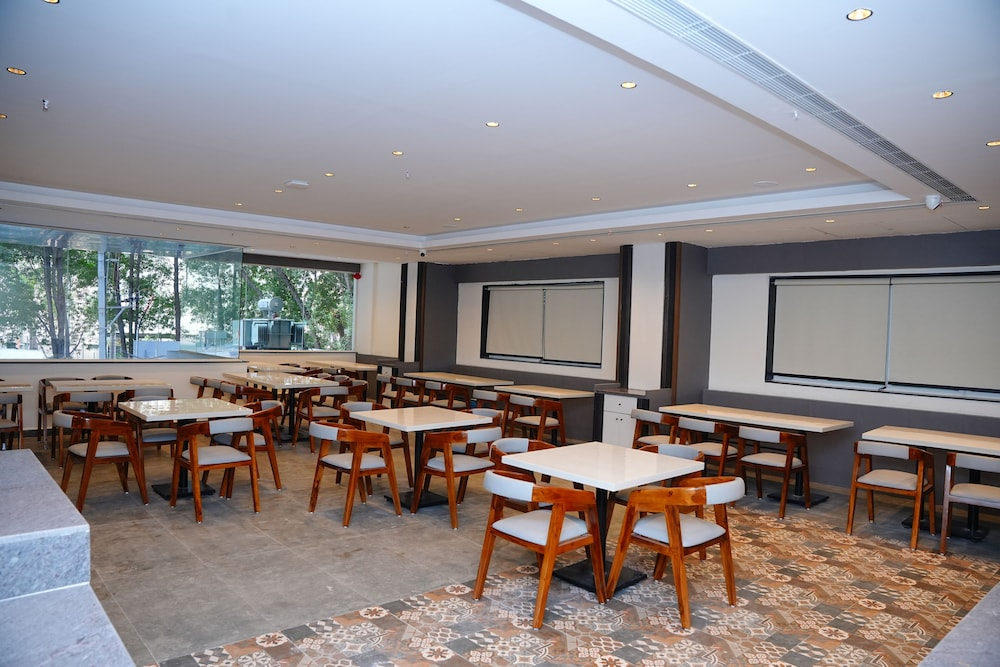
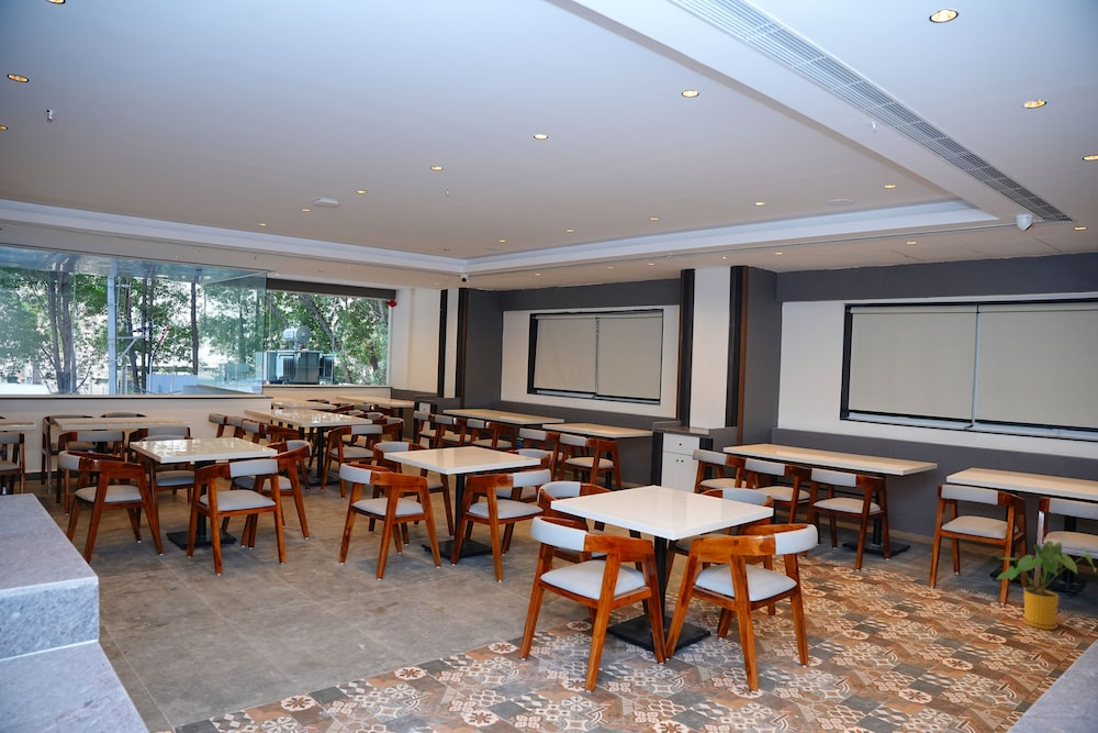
+ house plant (1041, 584)
